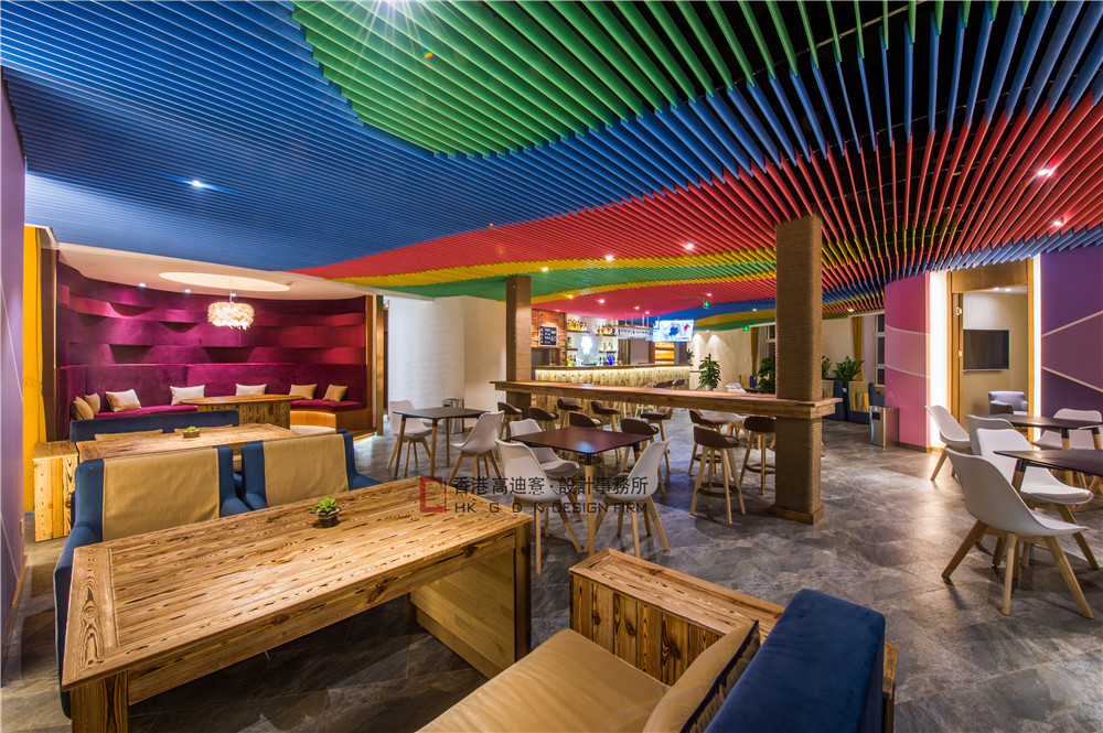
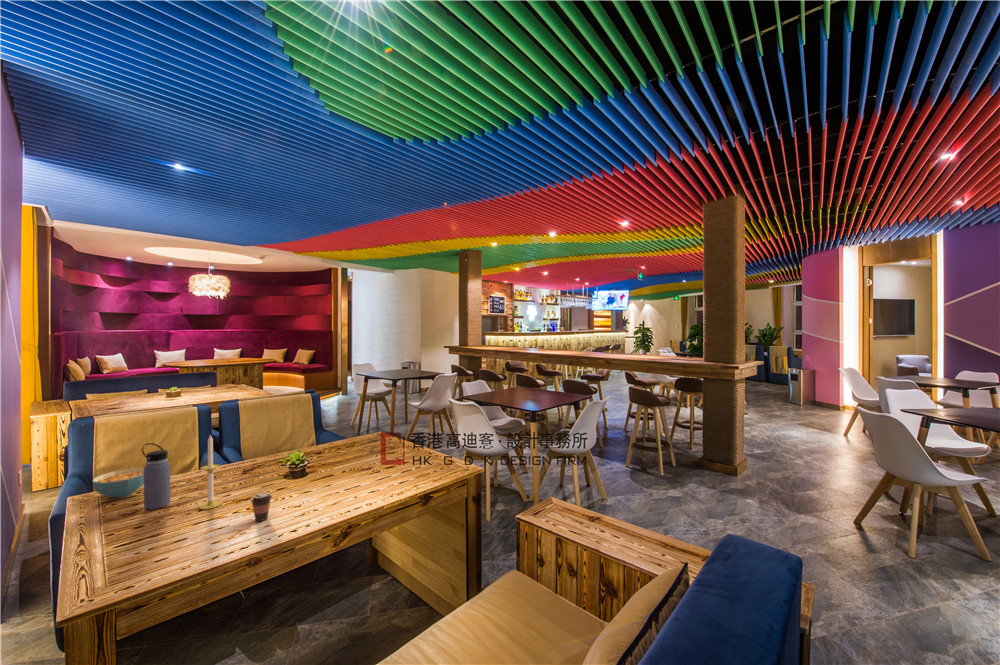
+ candle (210, 469)
+ cereal bowl (121, 485)
+ water bottle (156, 474)
+ coffee cup (261, 506)
